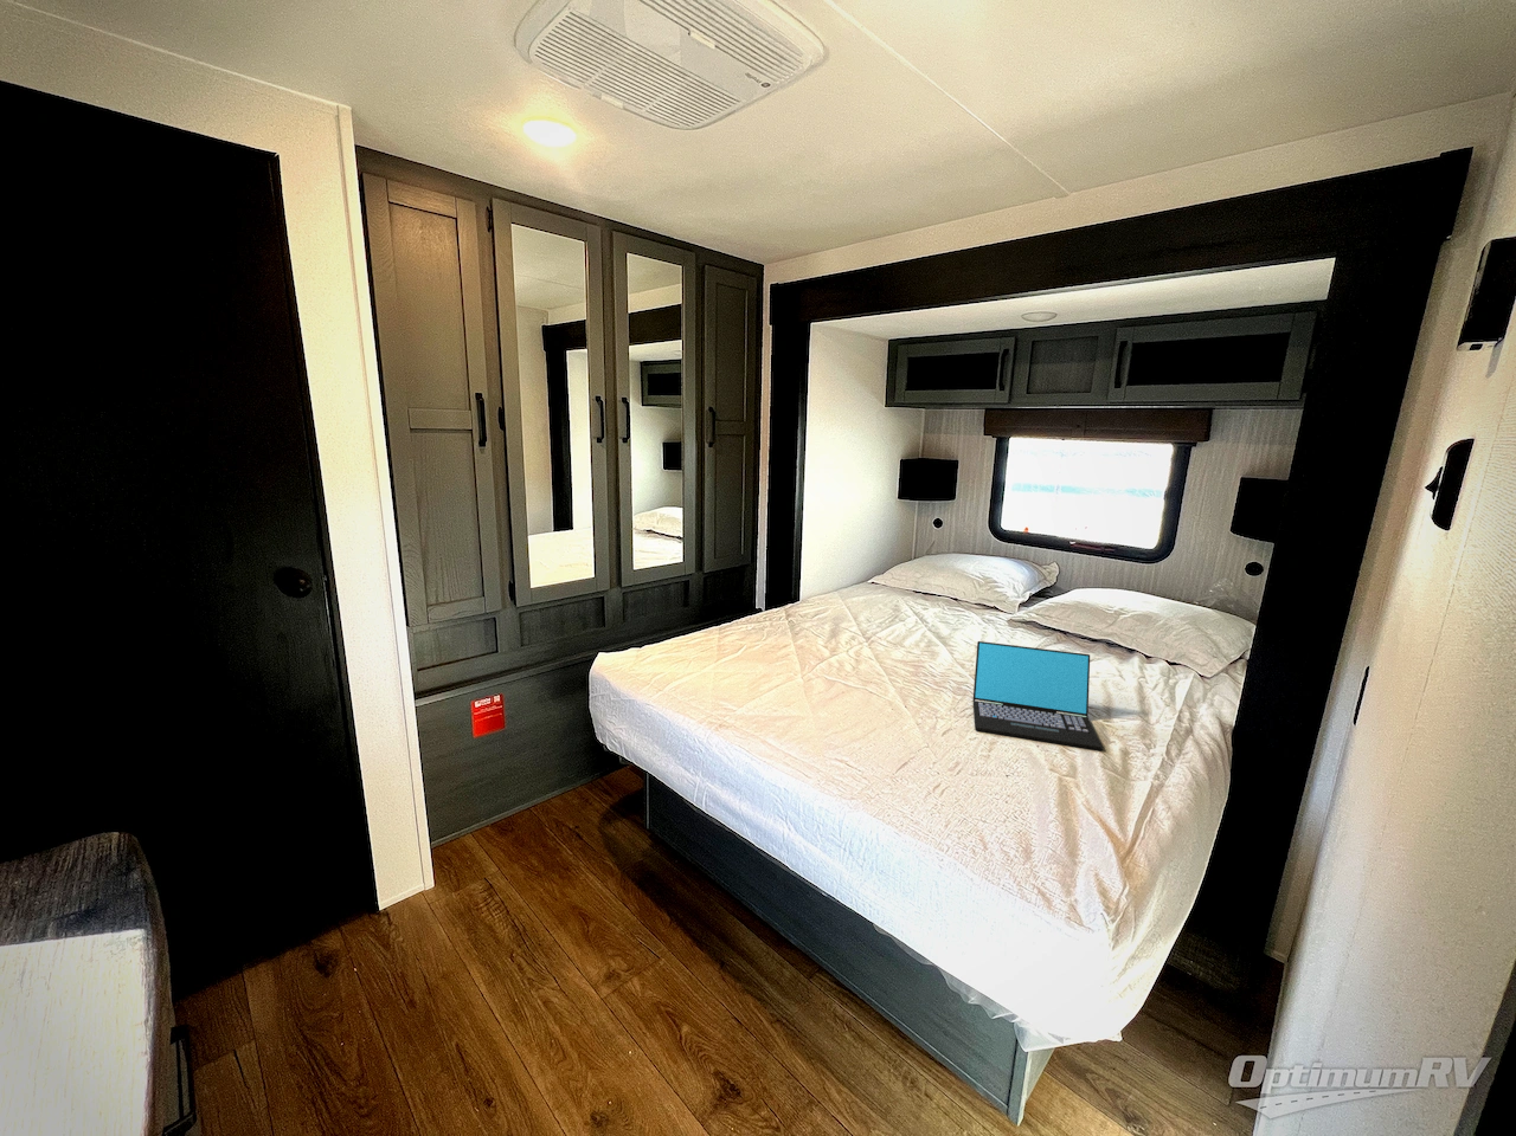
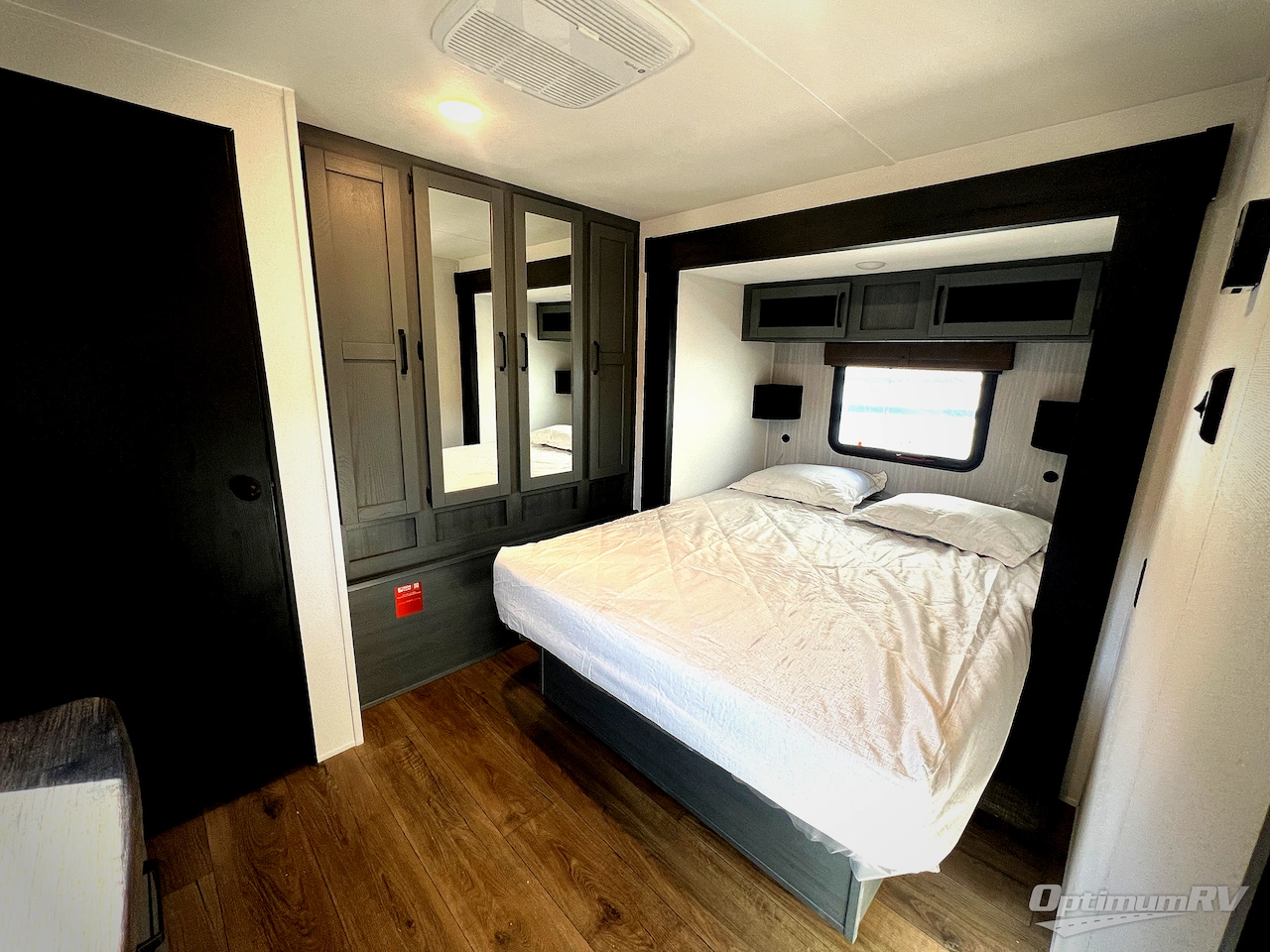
- laptop (1034, 690)
